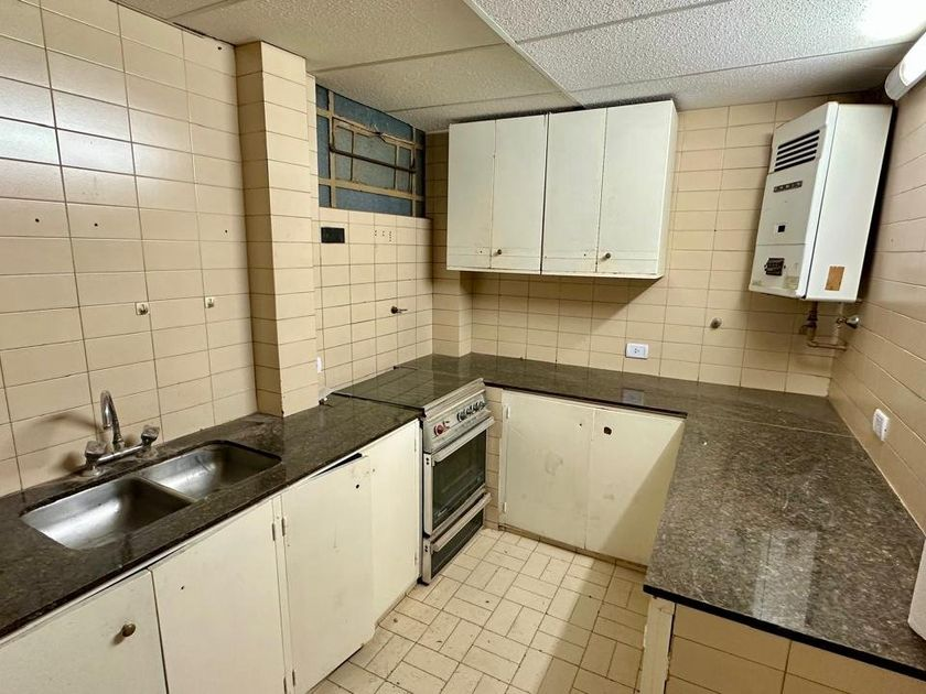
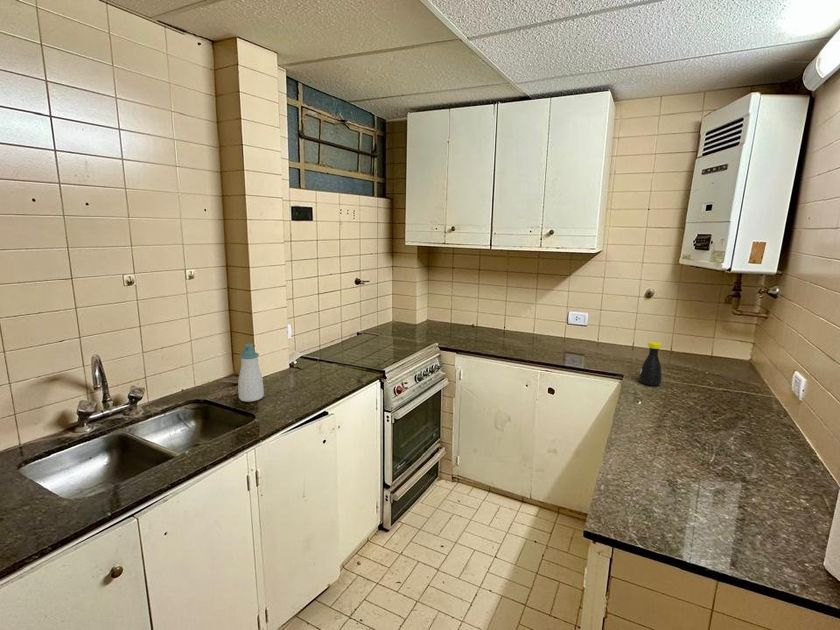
+ bottle (652, 362)
+ soap bottle (250, 371)
